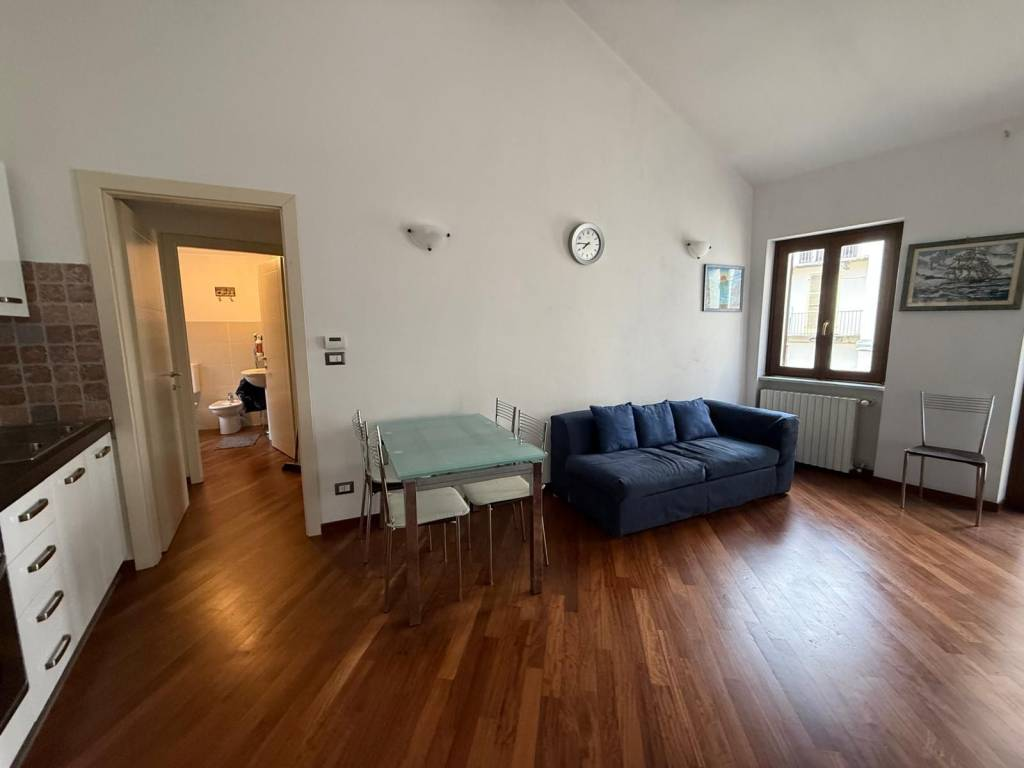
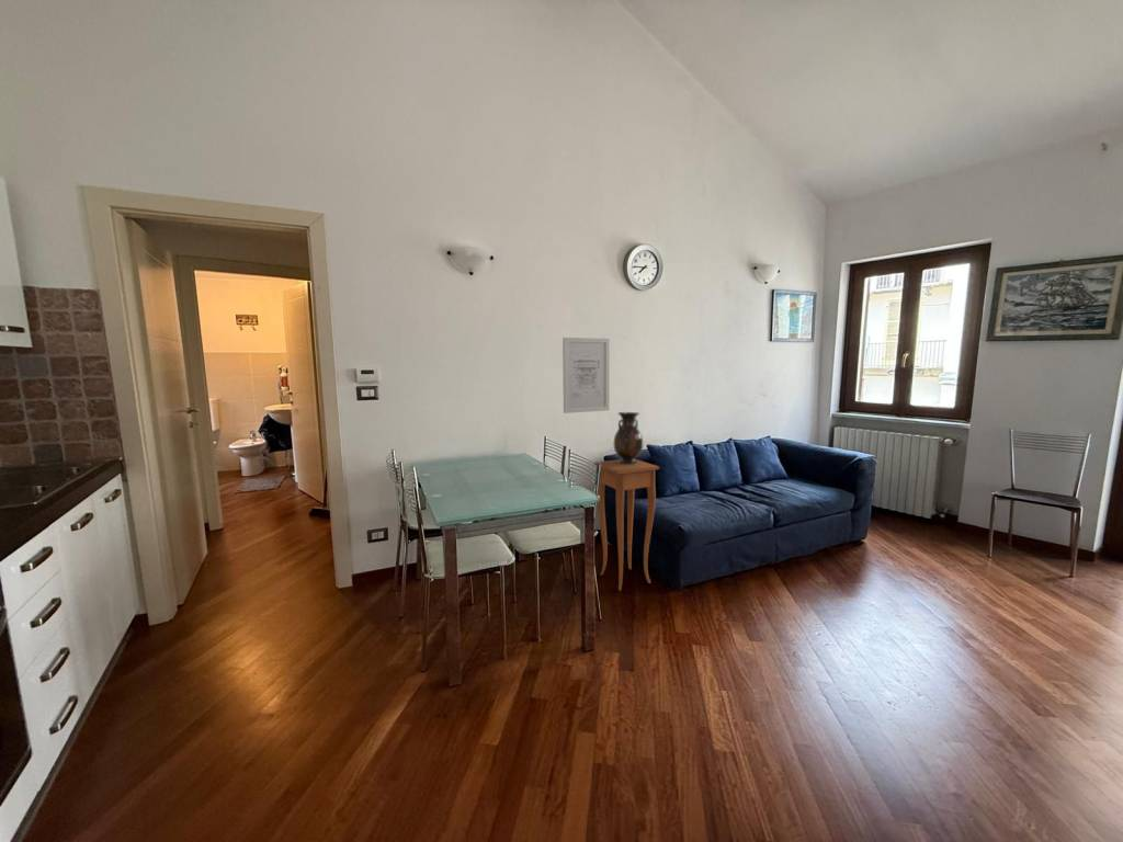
+ side table (623, 522)
+ wall art (587, 375)
+ vase (627, 436)
